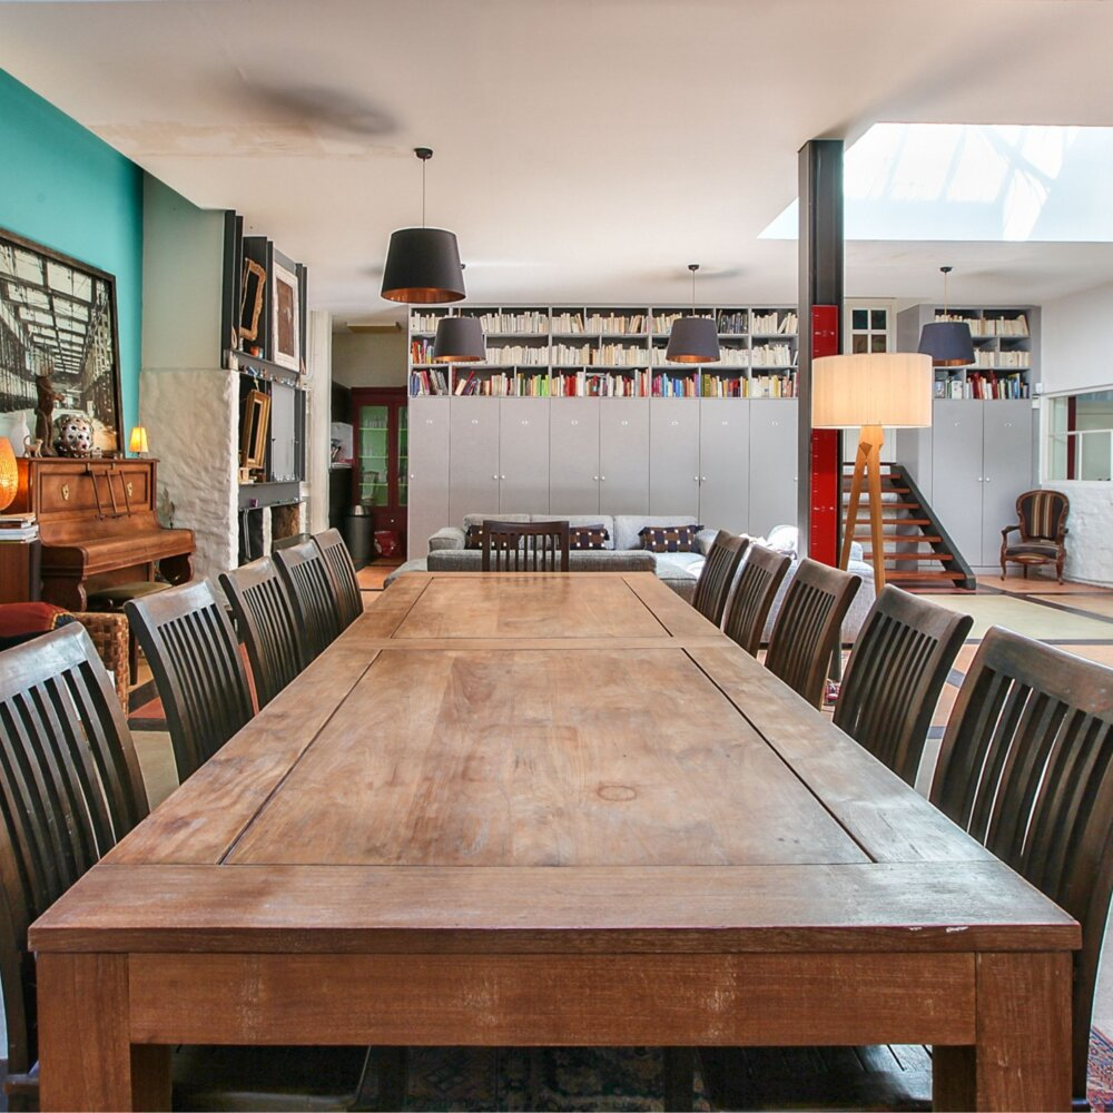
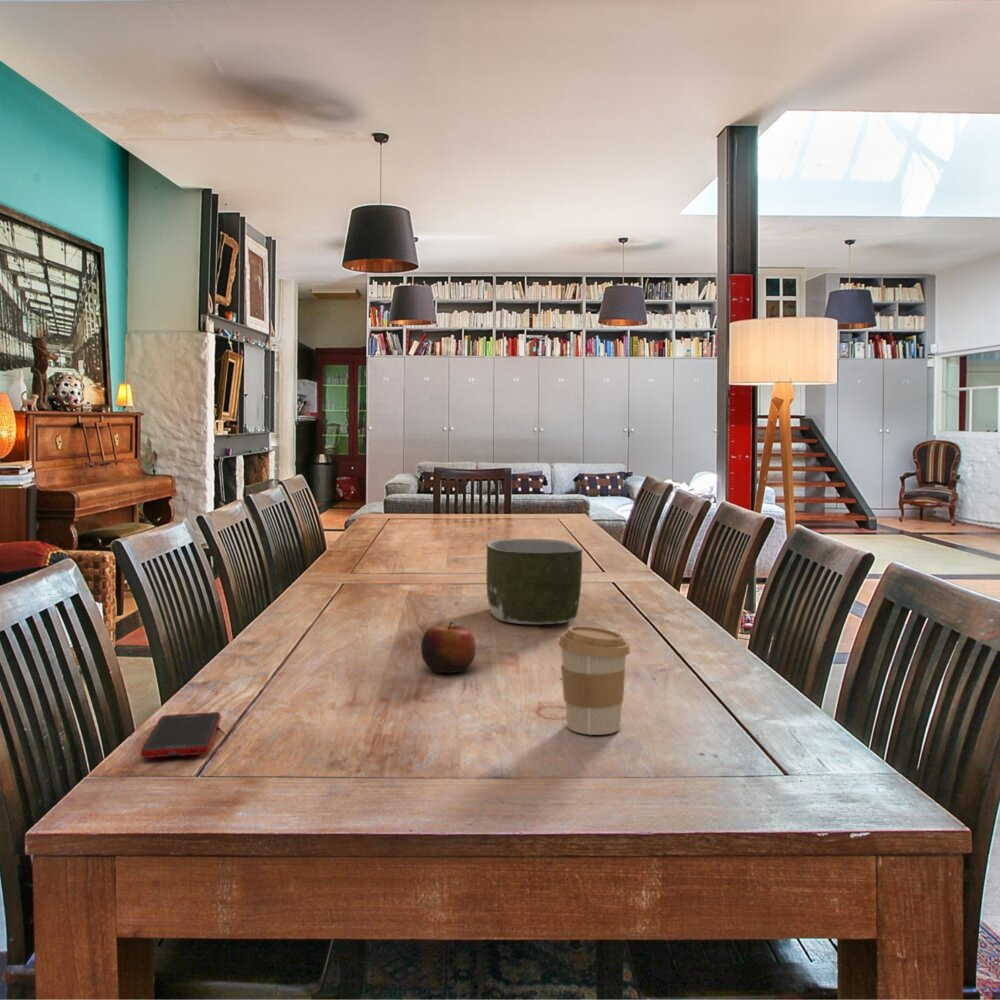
+ cell phone (183, 733)
+ coffee cup (593, 677)
+ bowl (531, 580)
+ apple (448, 645)
